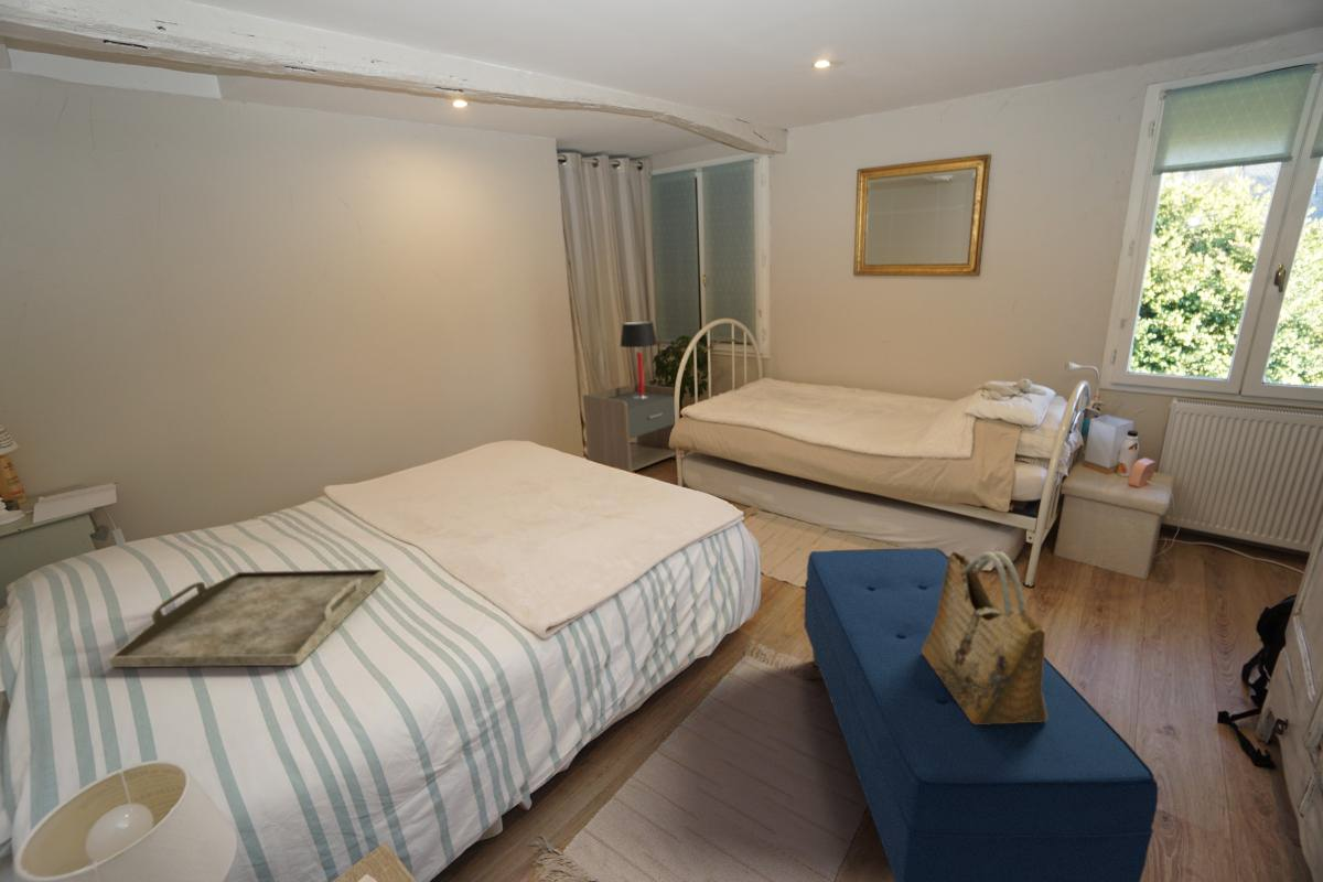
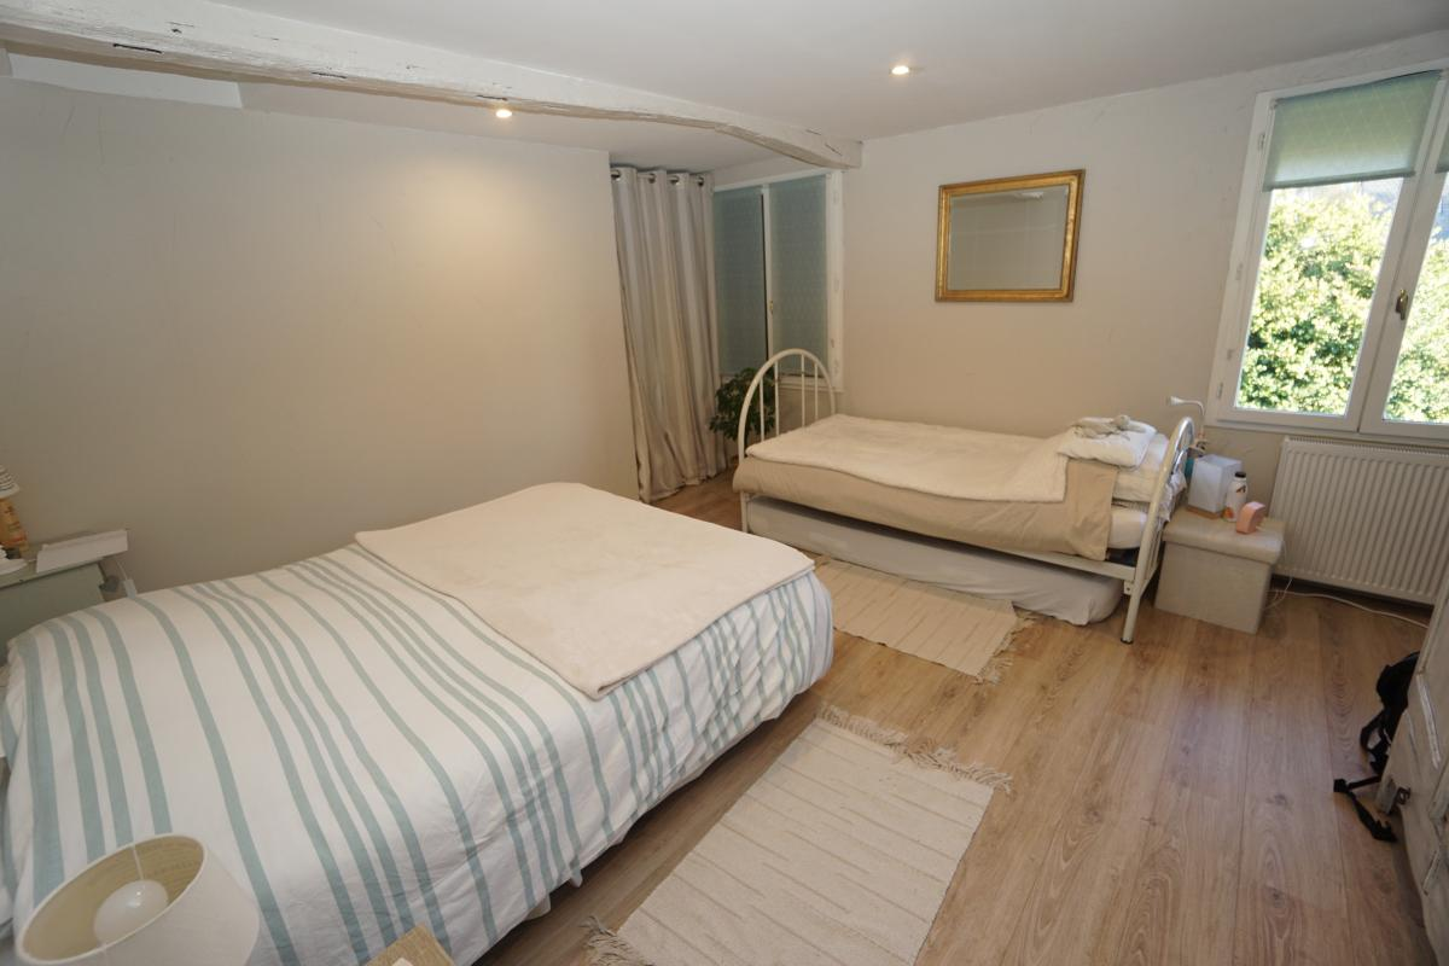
- bench (924, 700)
- table lamp (639, 359)
- serving tray (262, 604)
- nightstand (634, 428)
- grocery bag (987, 620)
